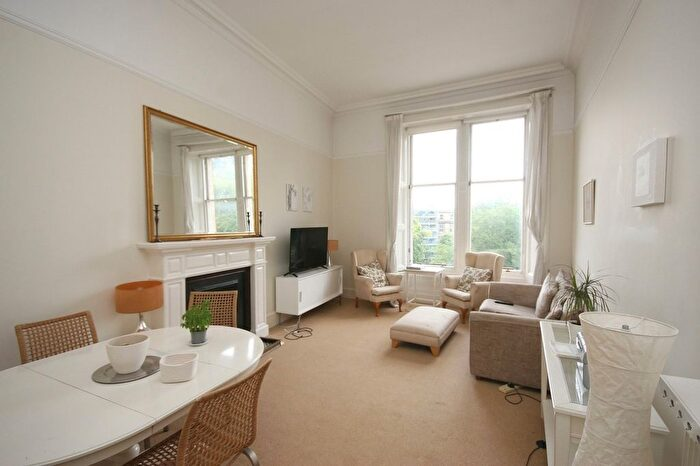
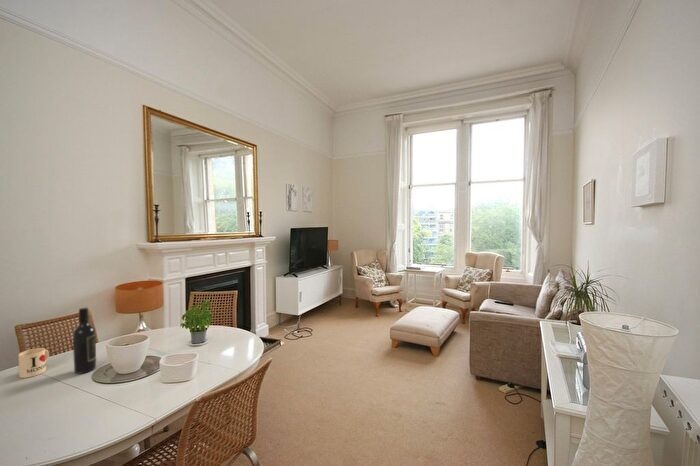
+ mug (36, 360)
+ wine bottle (84, 339)
